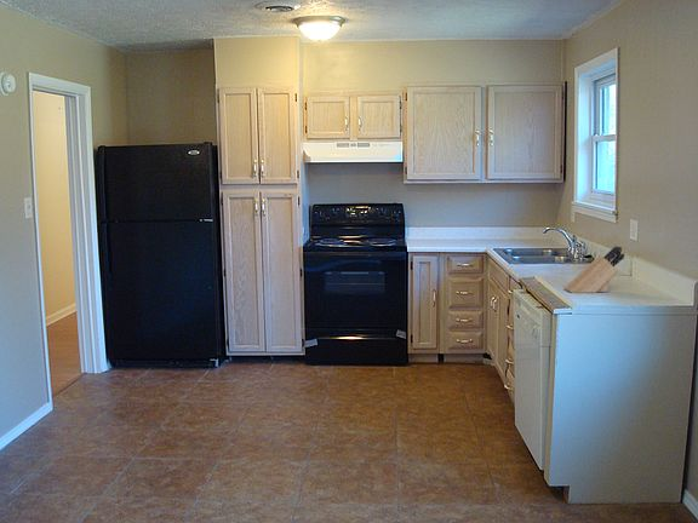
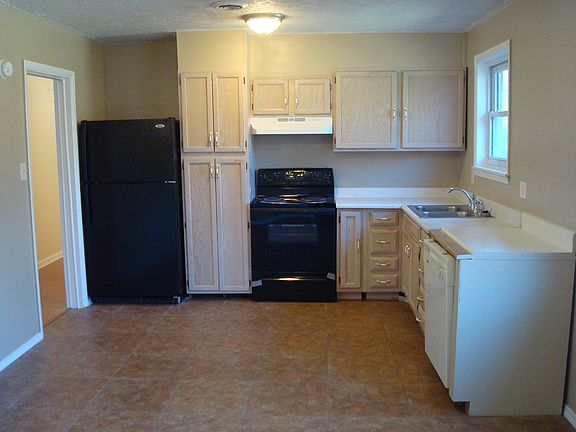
- knife block (595, 269)
